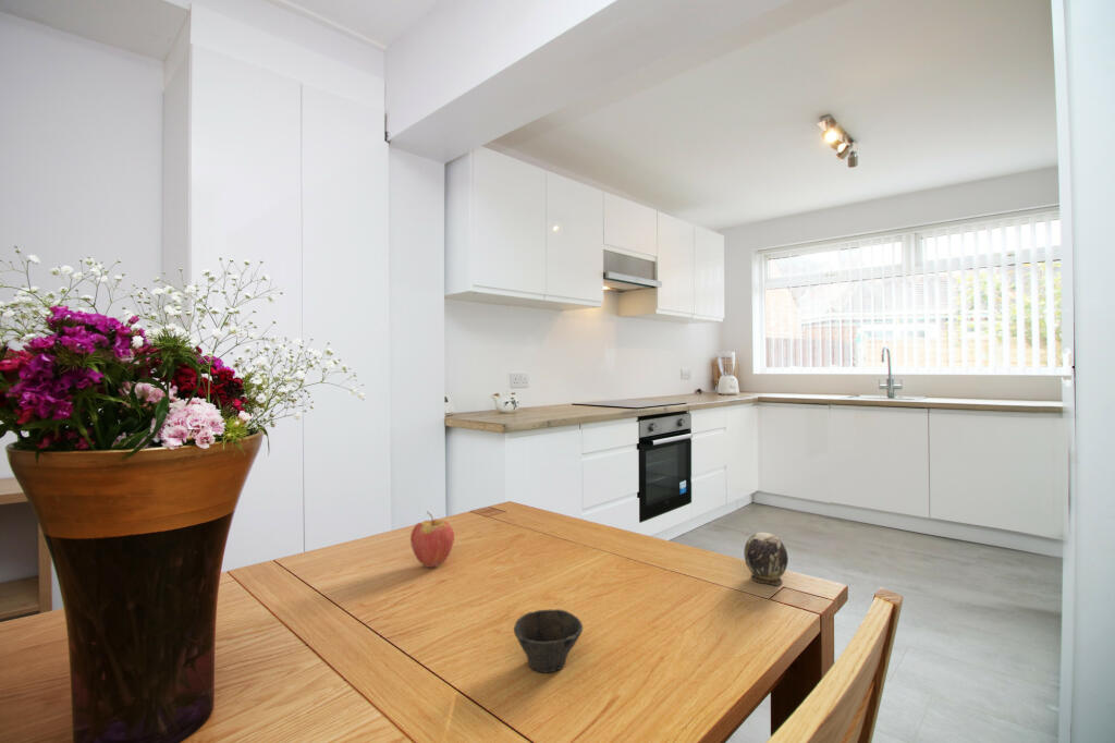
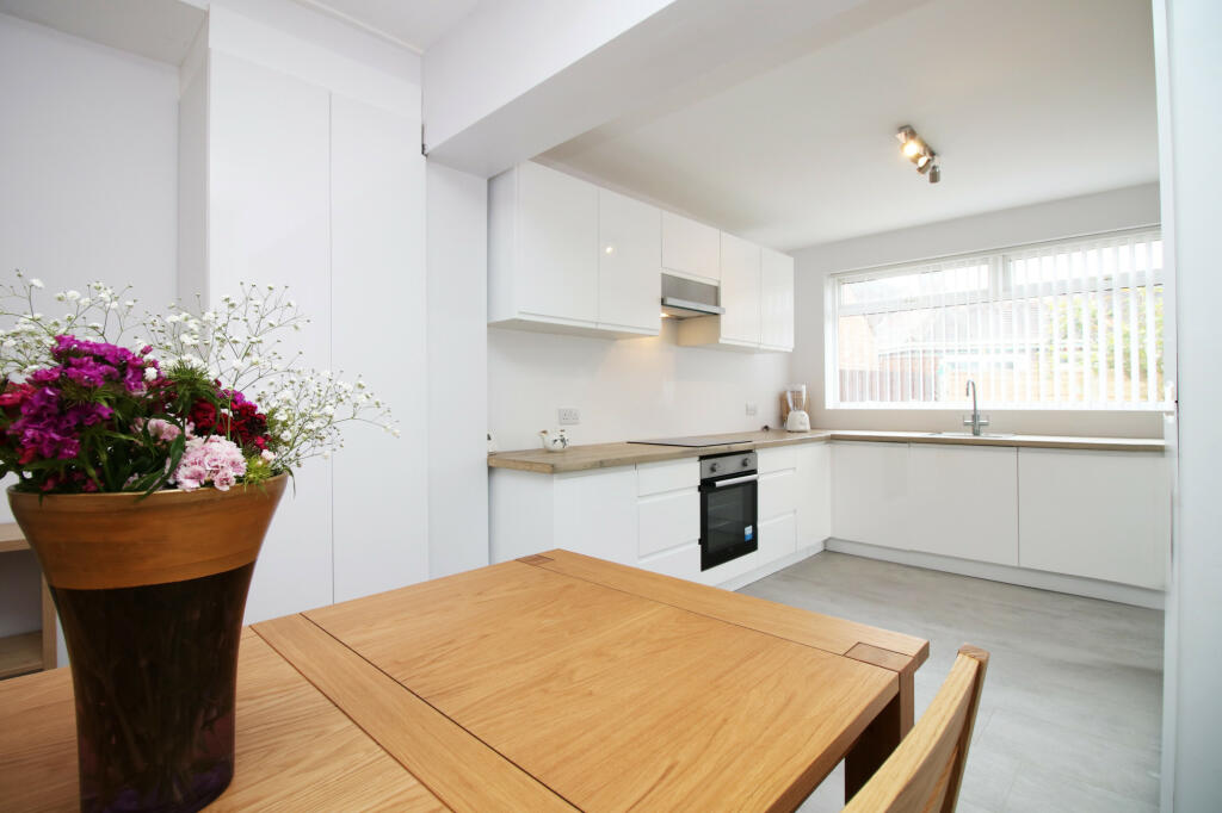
- decorative egg (765, 556)
- fruit (432, 538)
- cup (551, 641)
